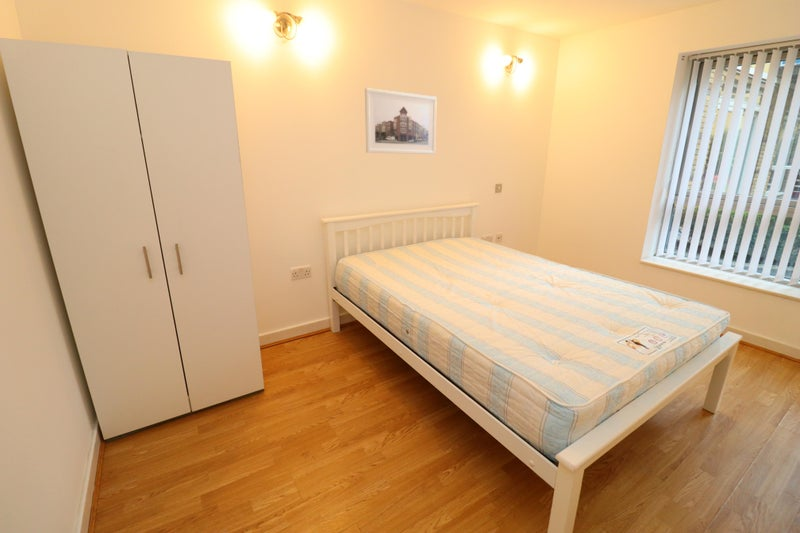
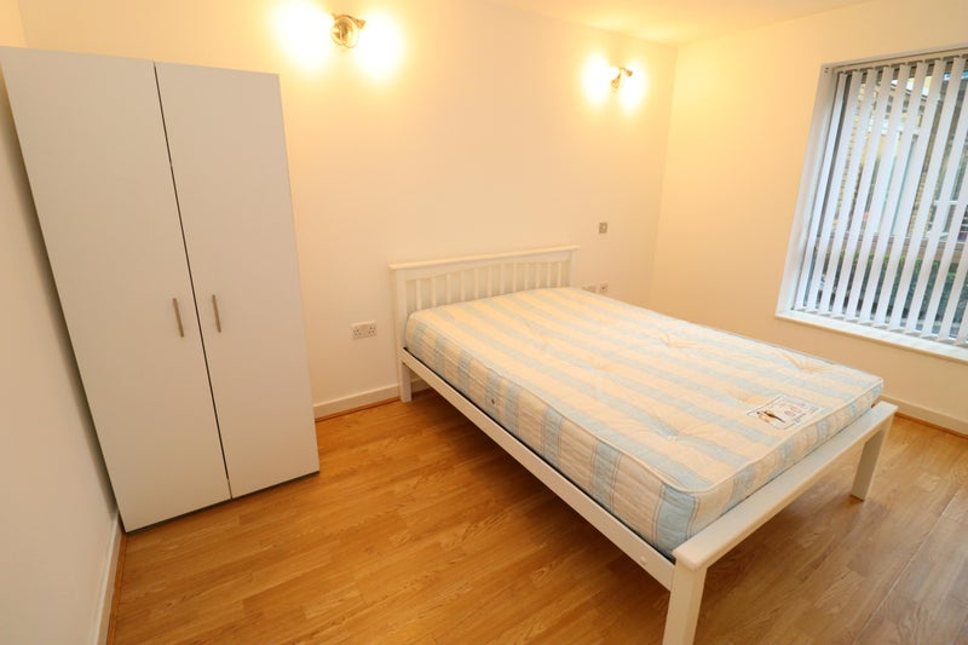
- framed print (402, 123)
